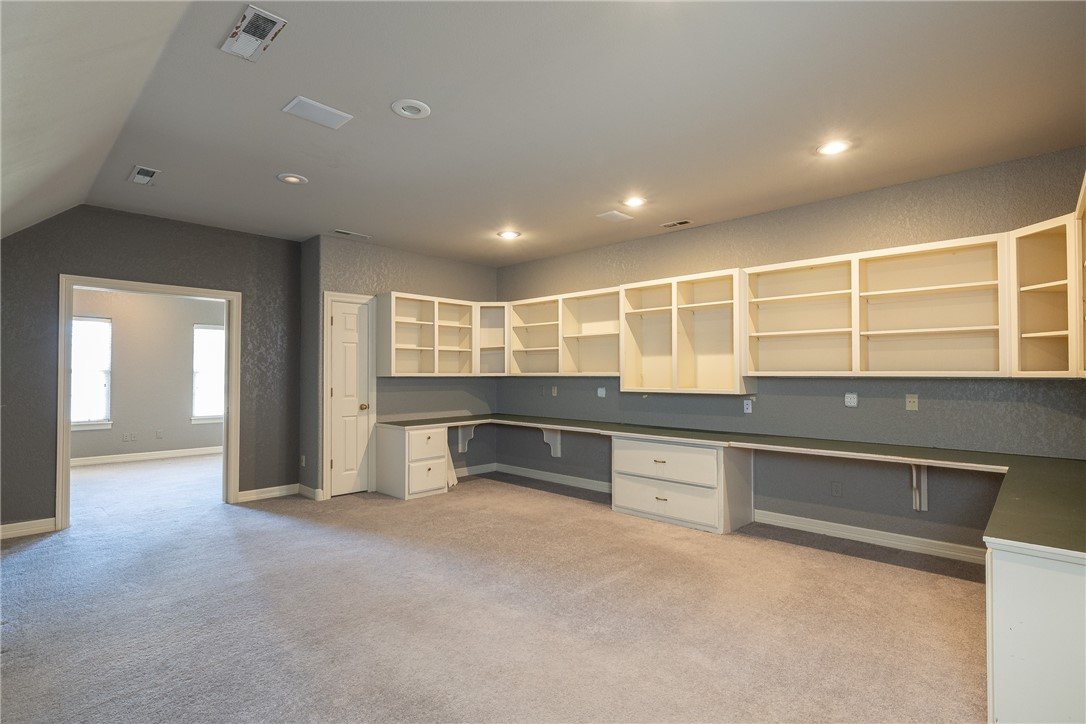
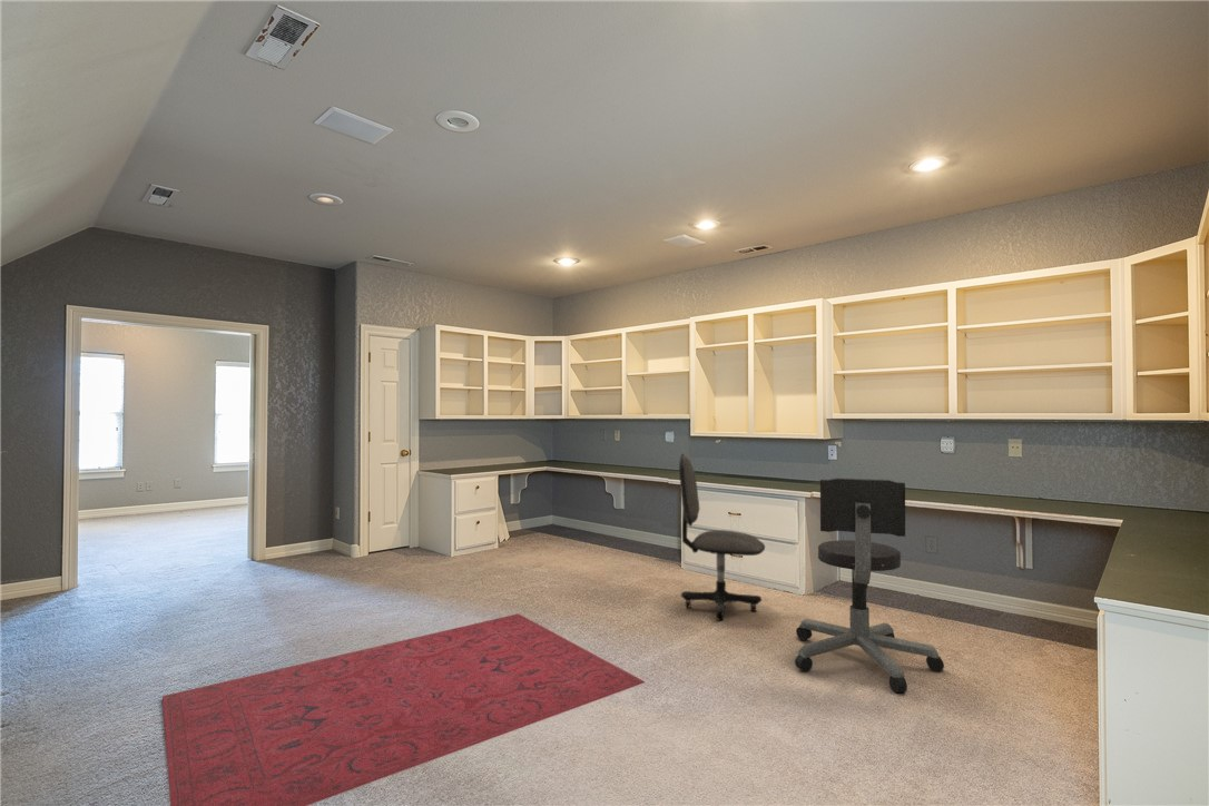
+ office chair (866, 568)
+ rug (410, 688)
+ office chair (721, 531)
